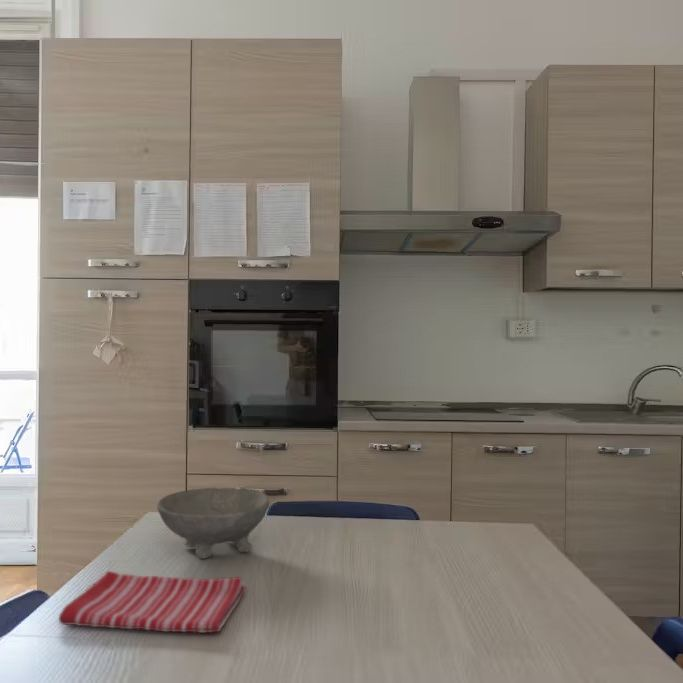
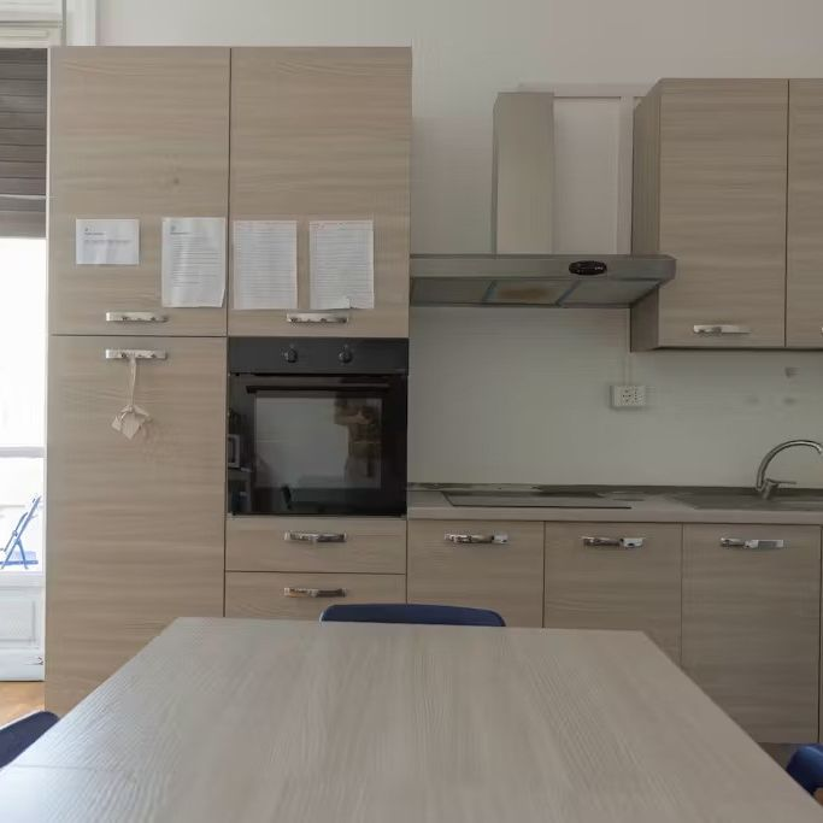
- bowl (213, 524)
- dish towel (157, 599)
